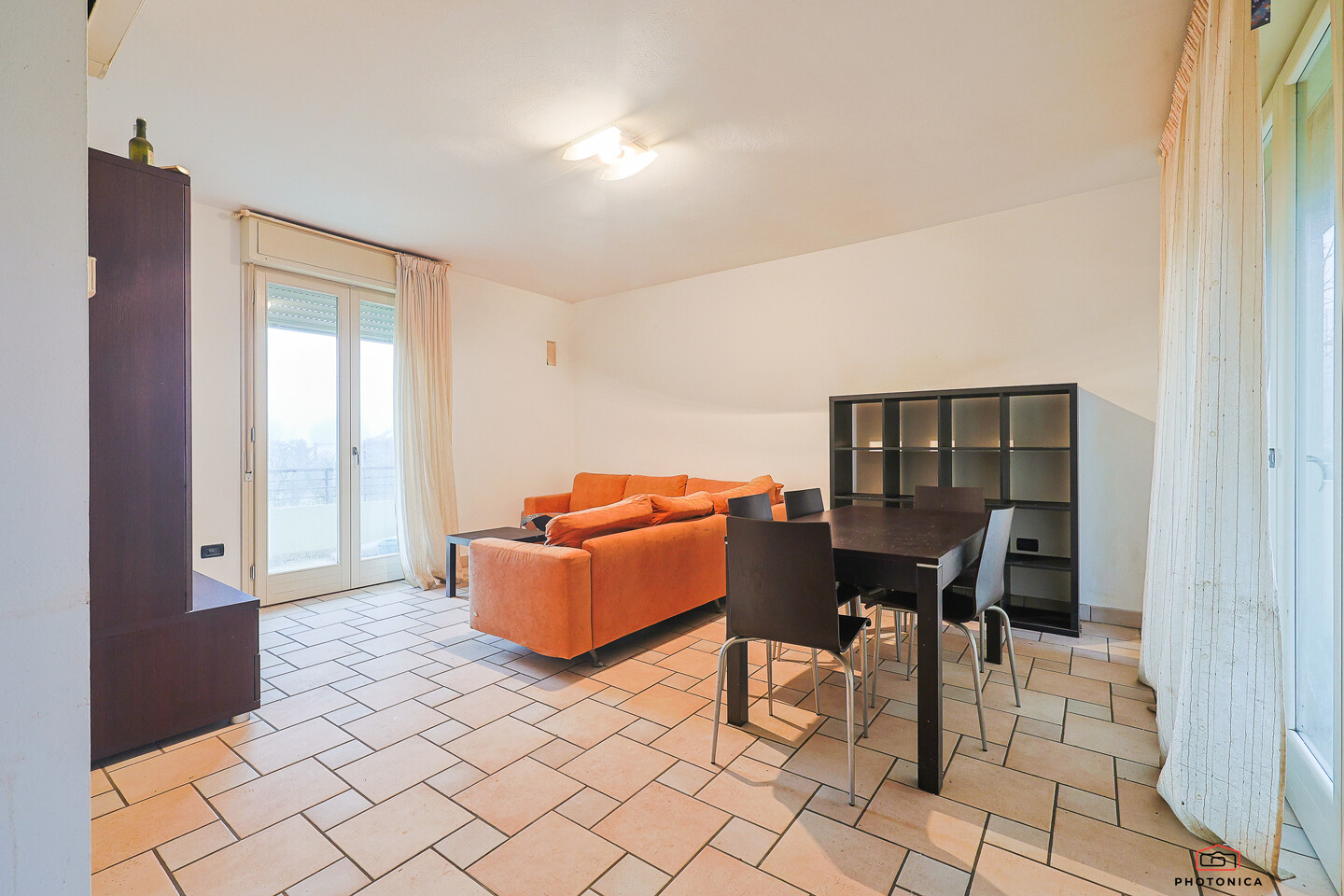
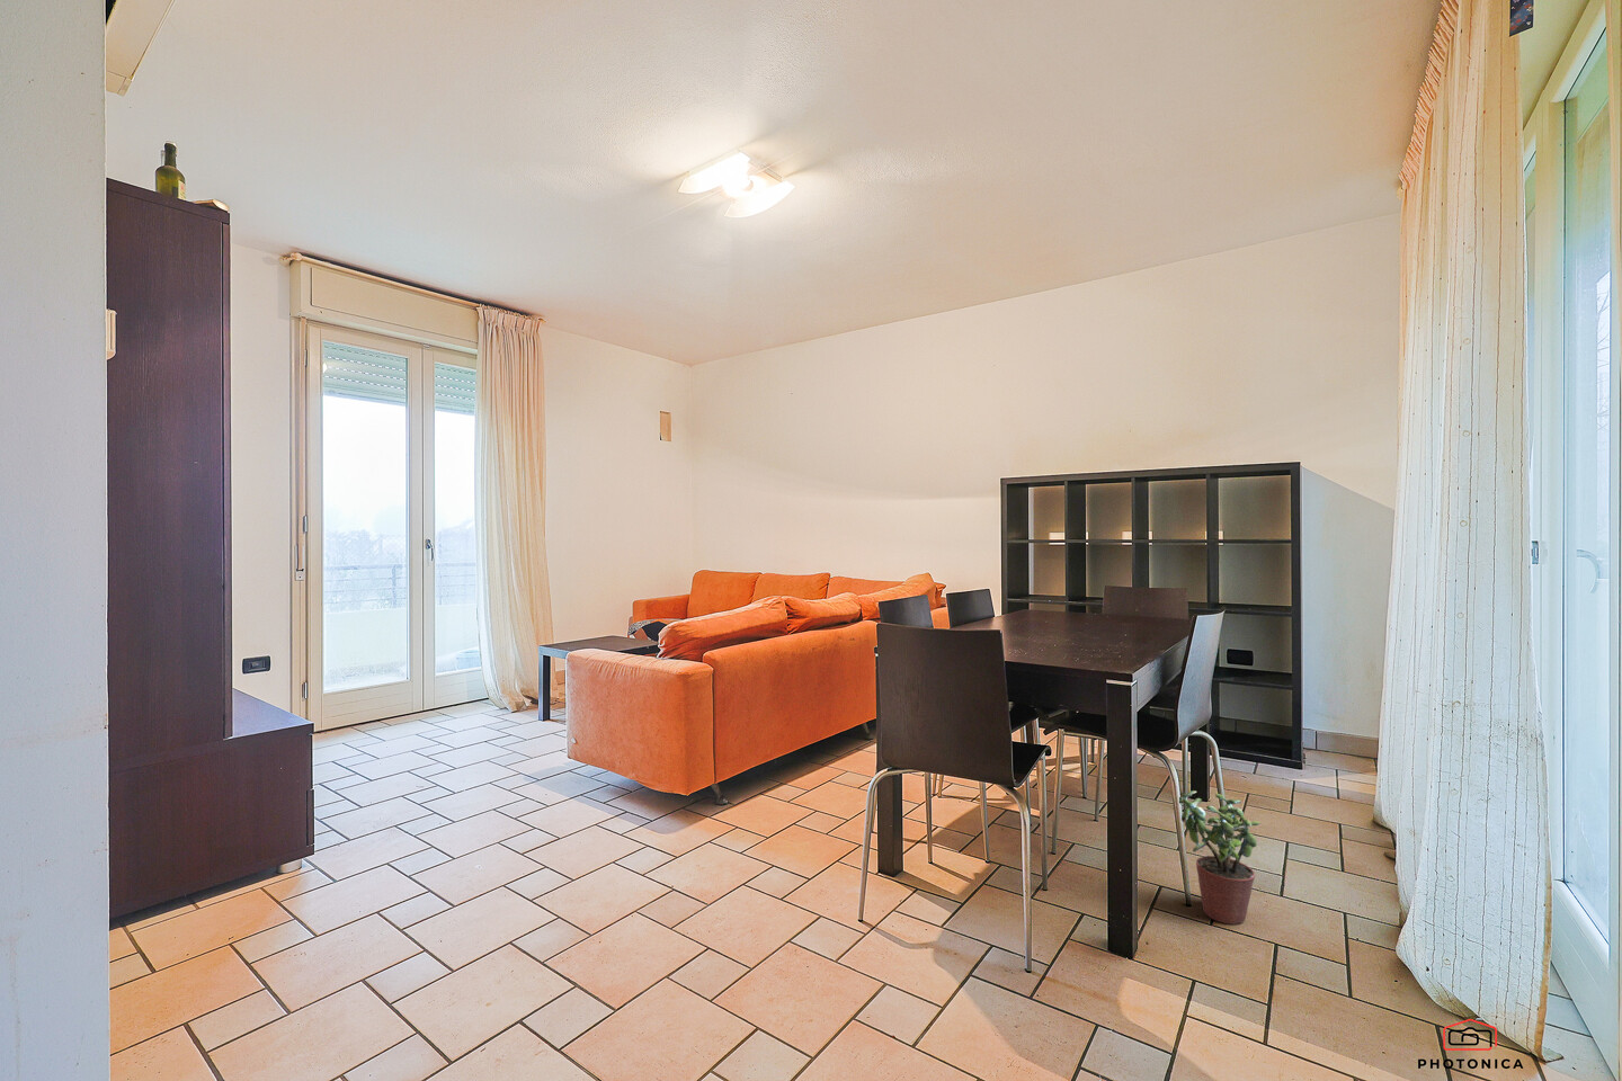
+ potted plant (1223, 853)
